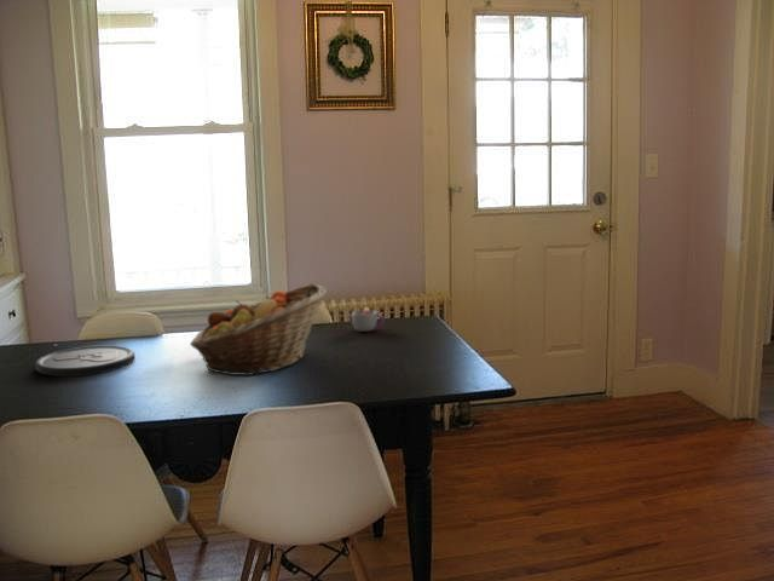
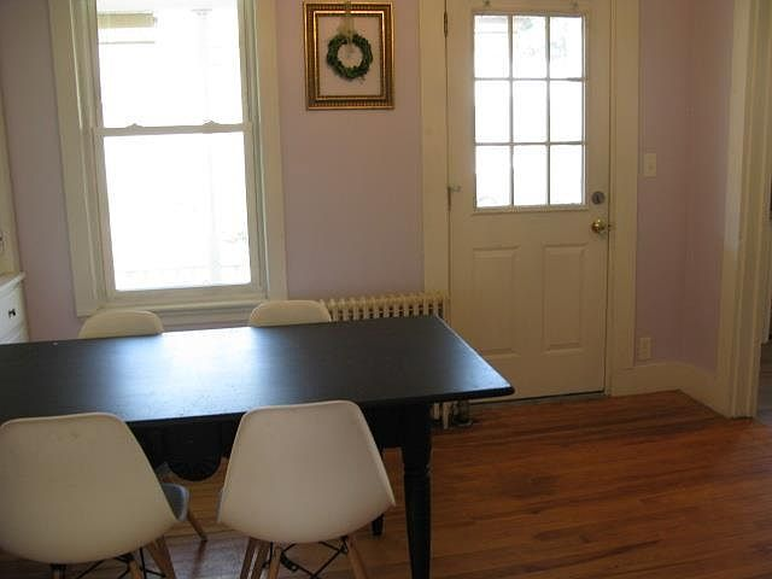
- mug (368, 317)
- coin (86, 359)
- fruit basket (260, 326)
